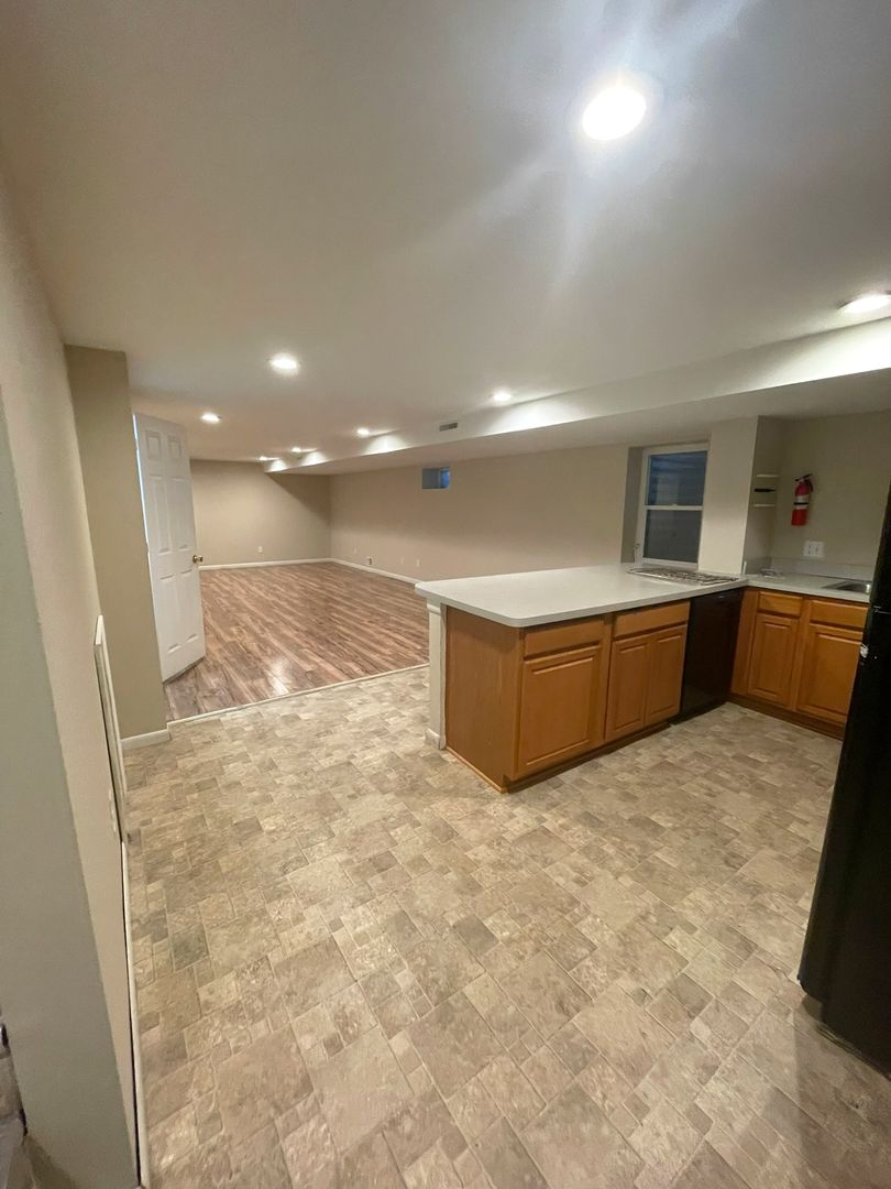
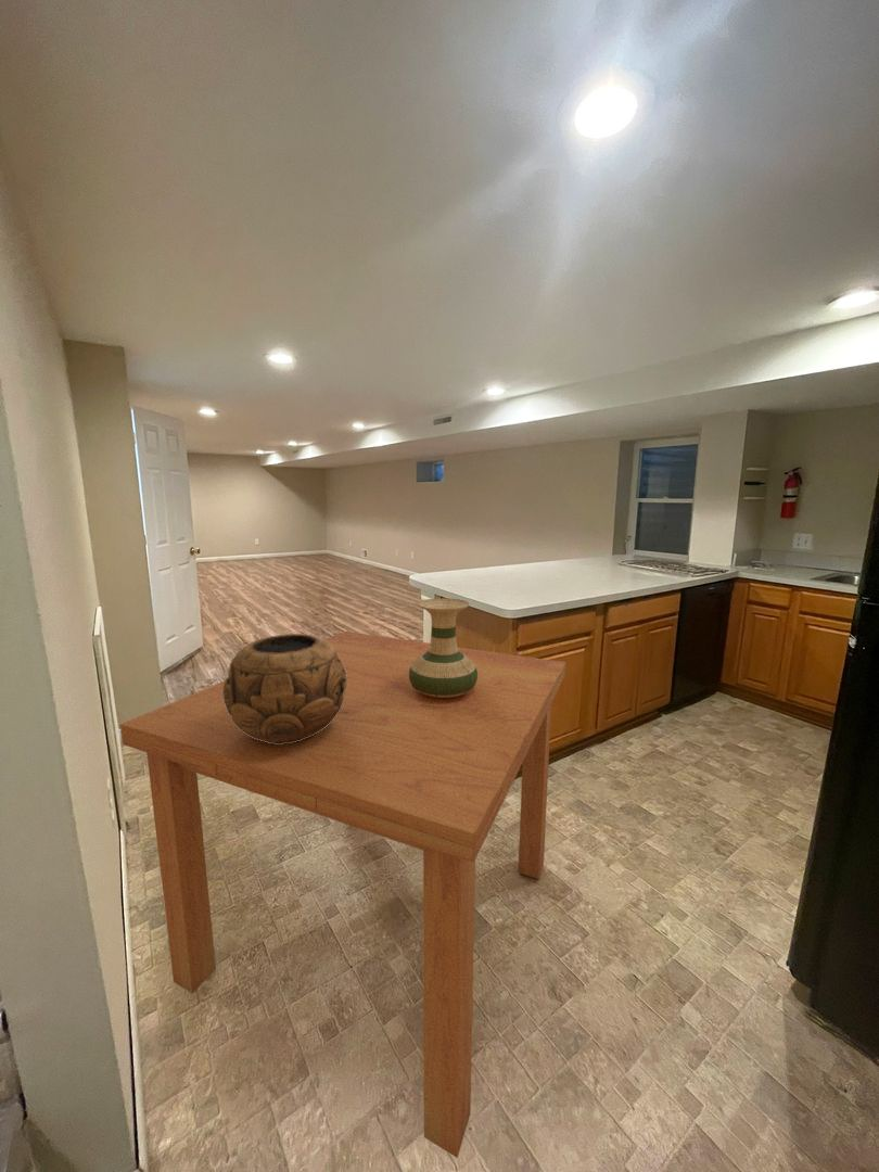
+ dining table (382, 806)
+ vase (443, 647)
+ decorative bowl (288, 686)
